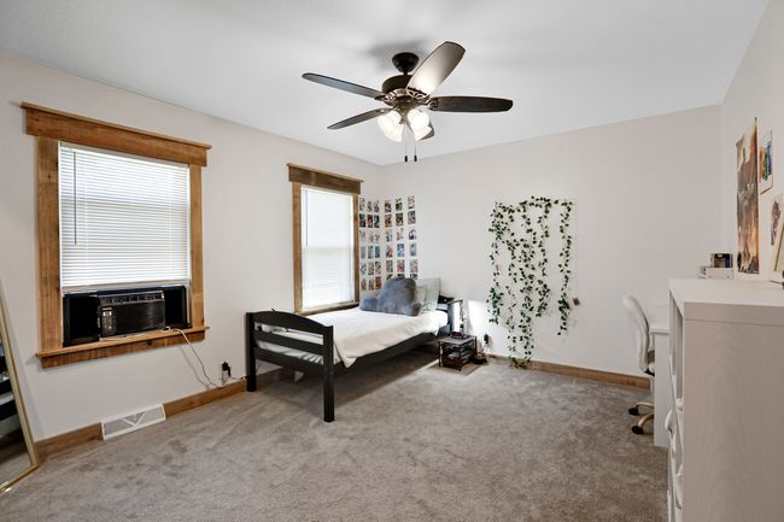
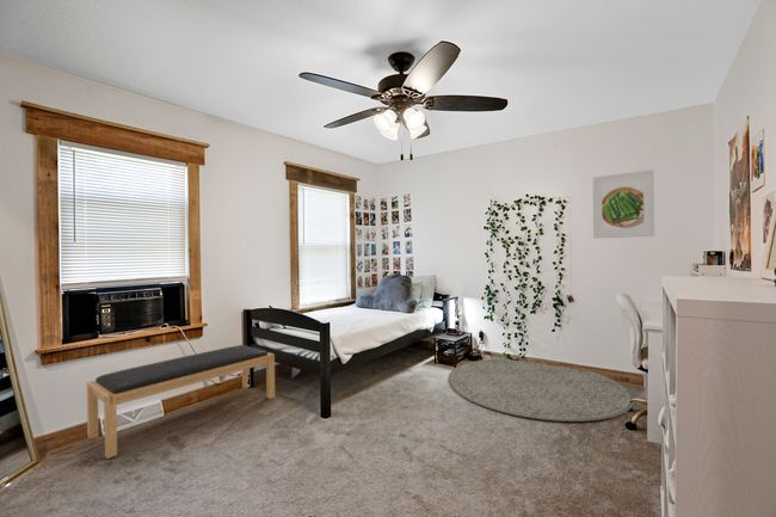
+ bench (191, 383)
+ rug (532, 382)
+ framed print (622, 205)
